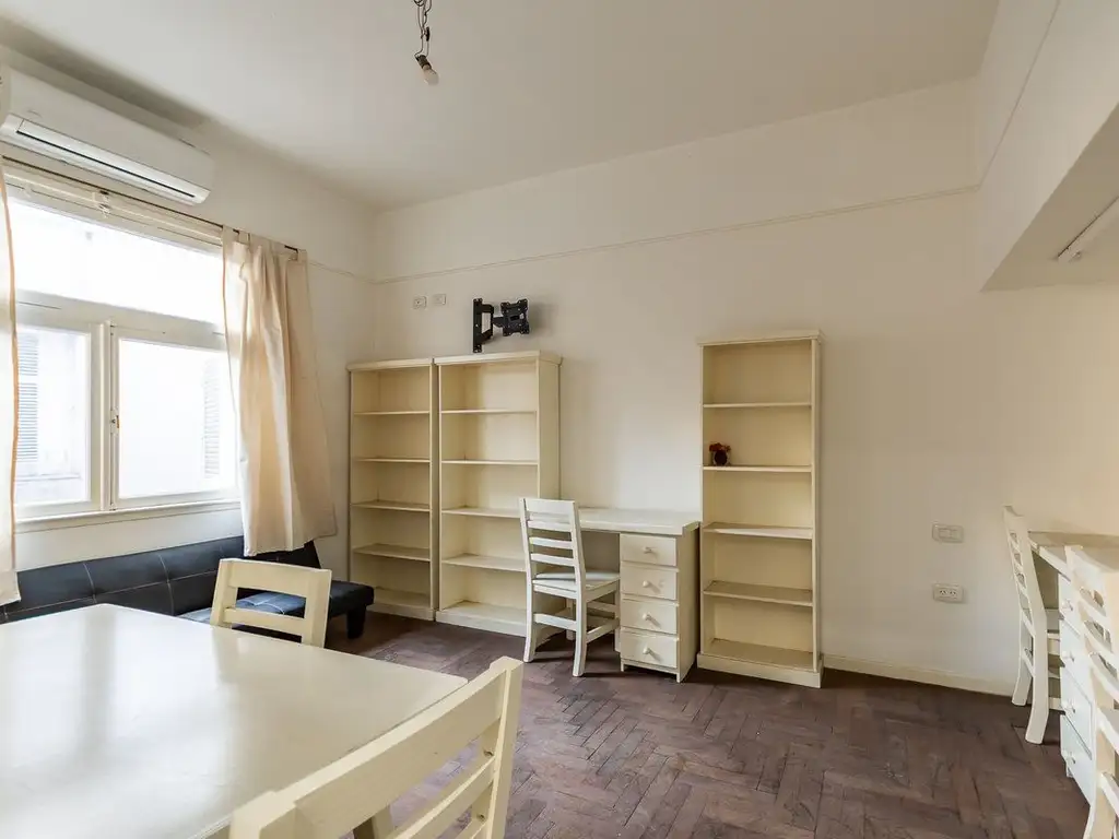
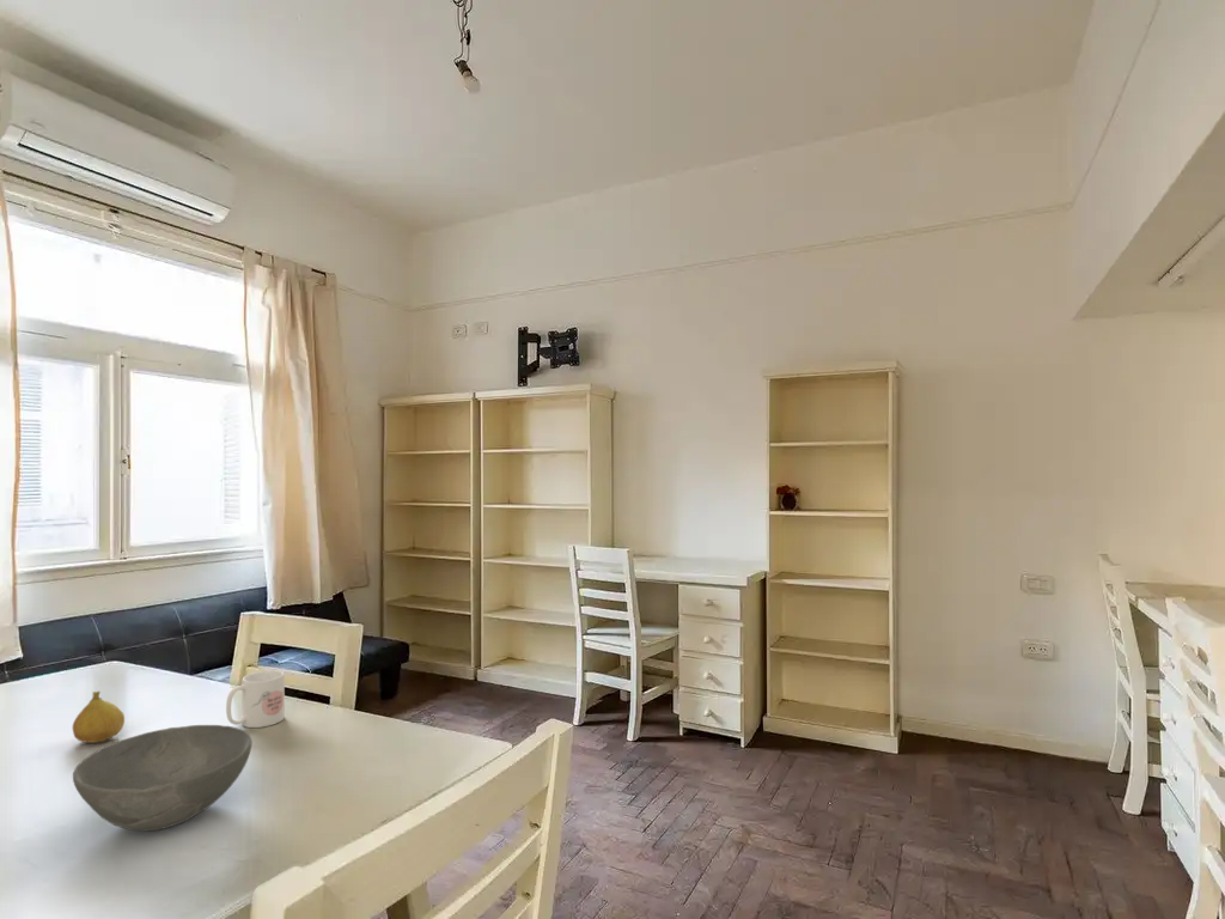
+ bowl (167, 783)
+ fruit (98, 714)
+ mug (255, 700)
